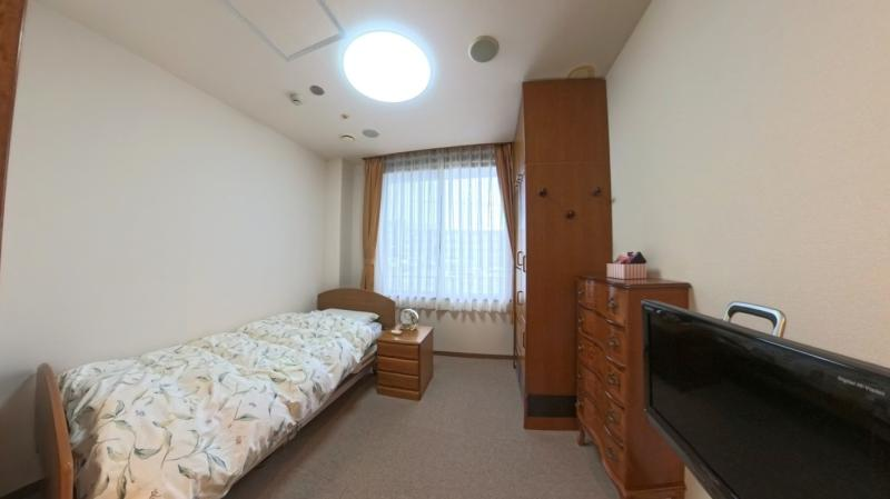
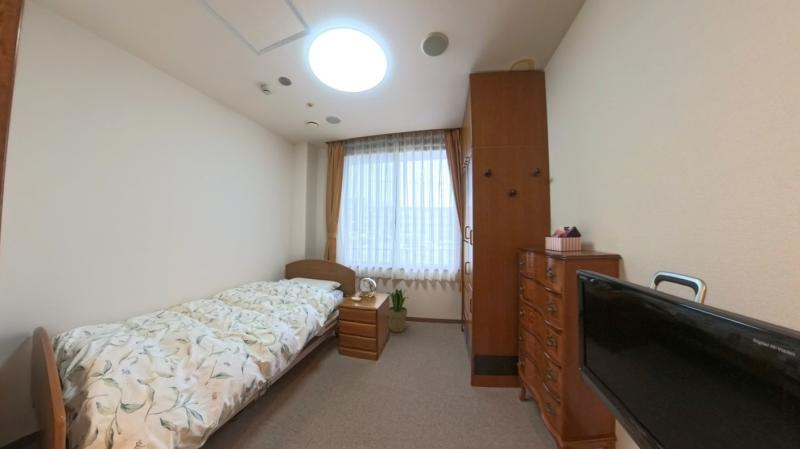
+ potted plant (398, 308)
